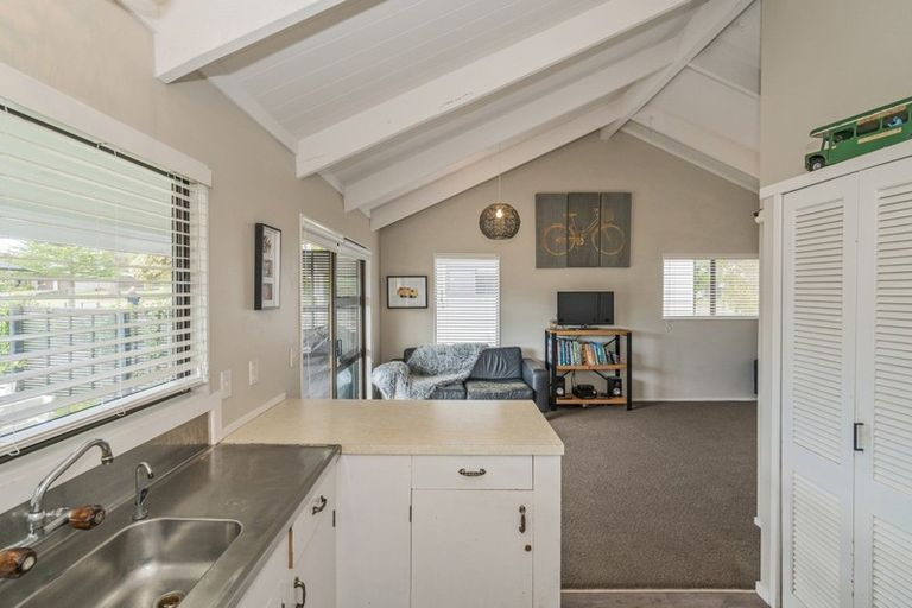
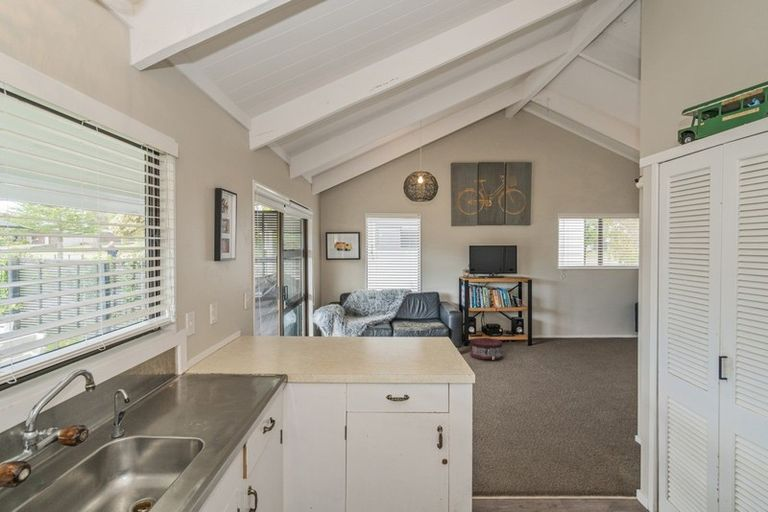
+ pouf (486, 347)
